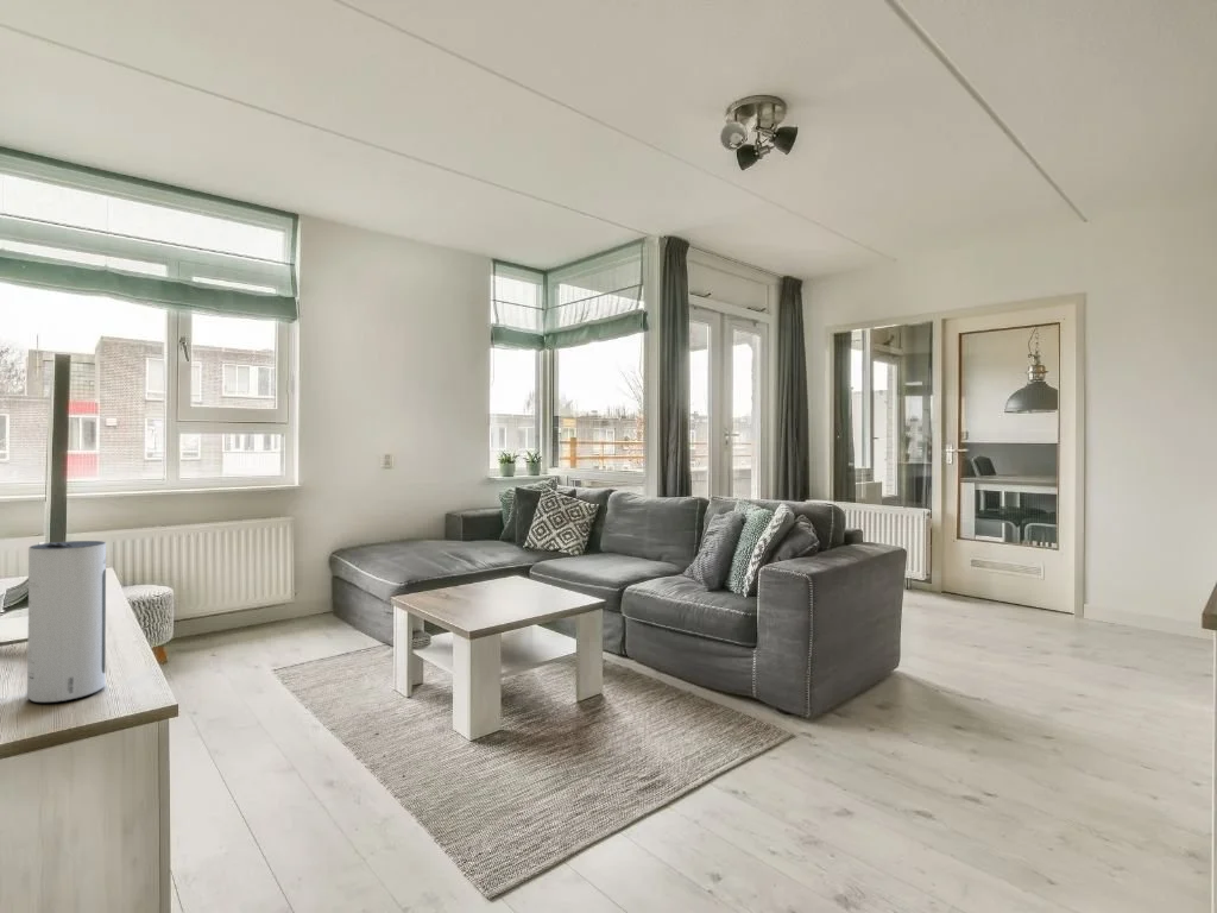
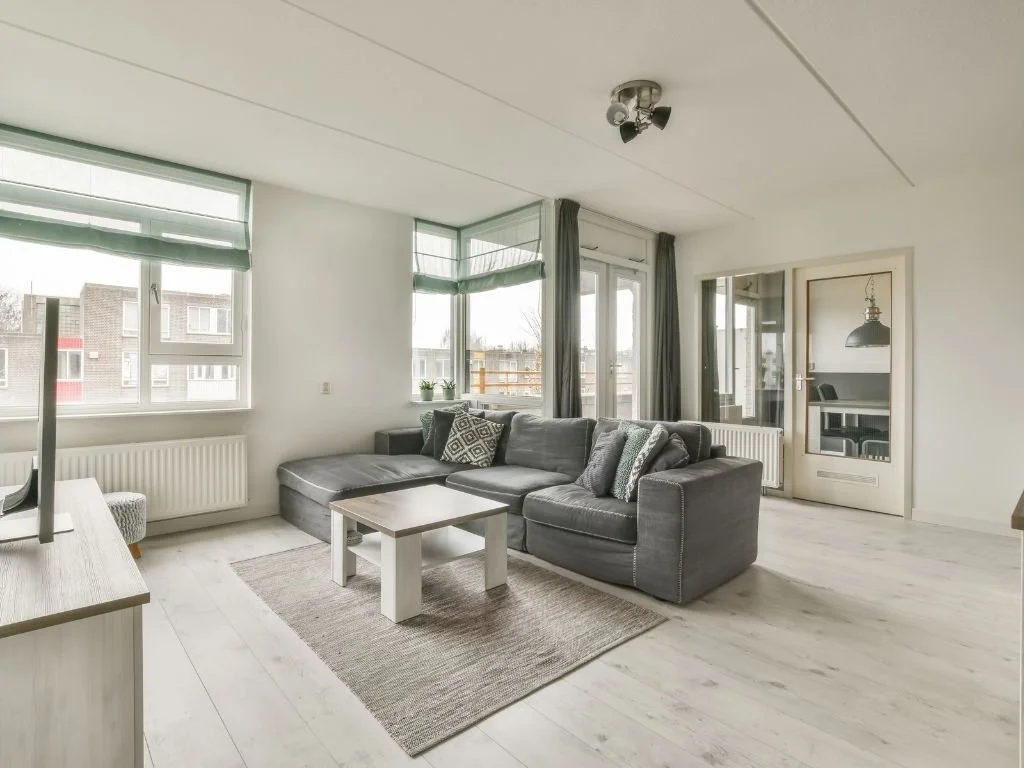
- speaker (67, 617)
